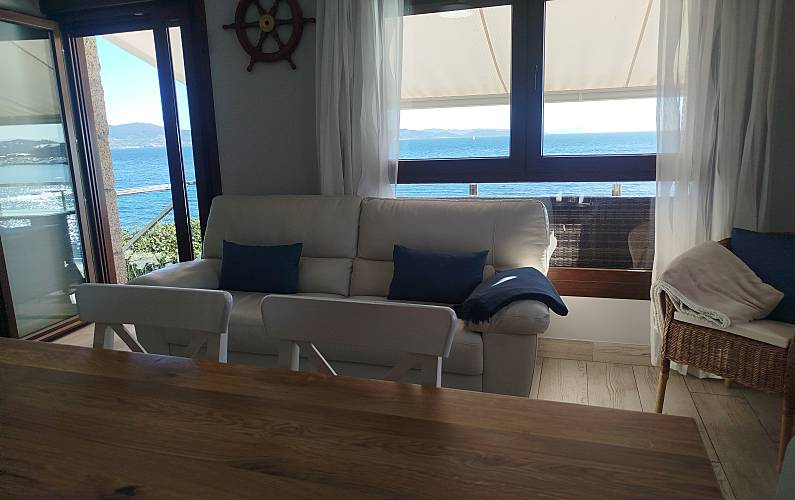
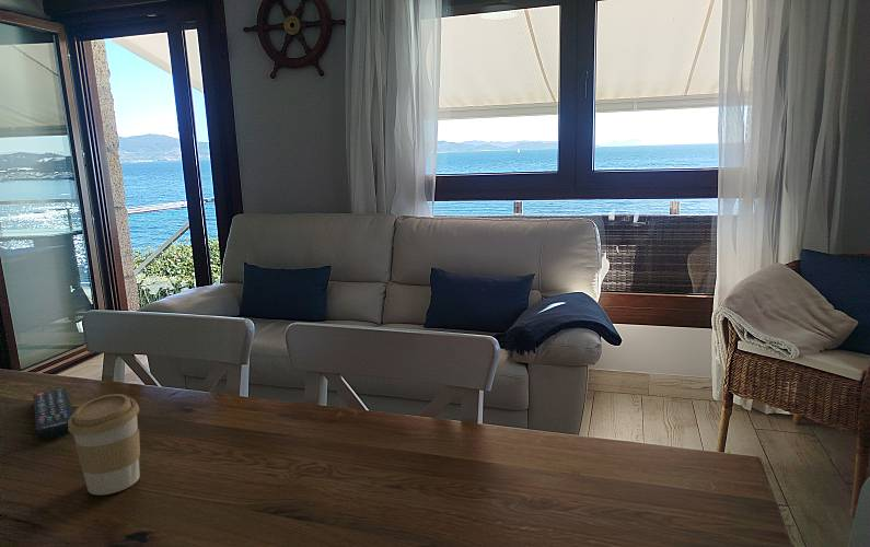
+ coffee cup (108, 443)
+ remote control (53, 411)
